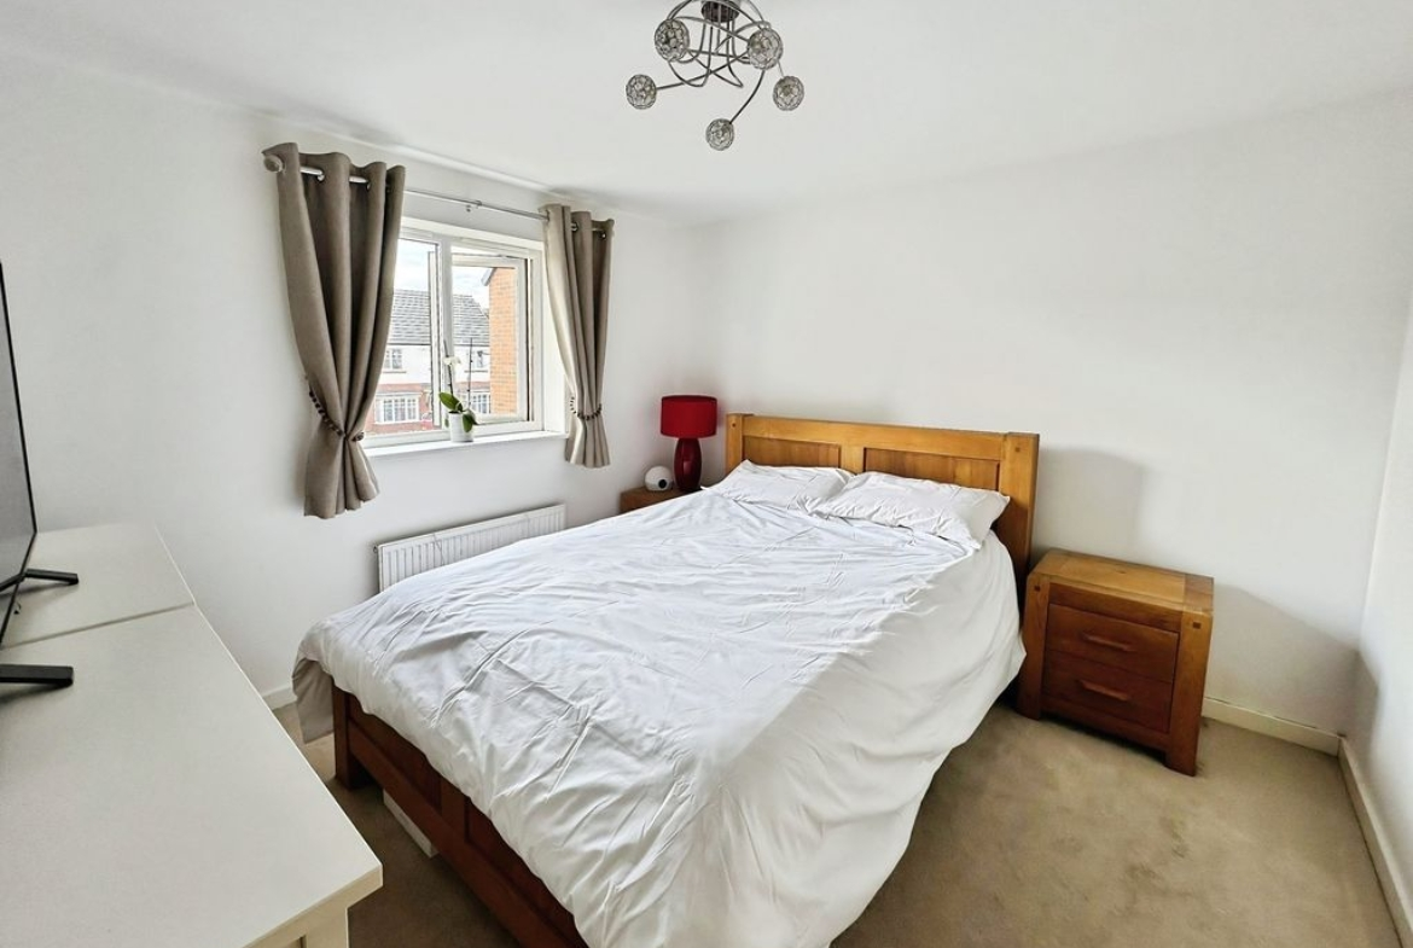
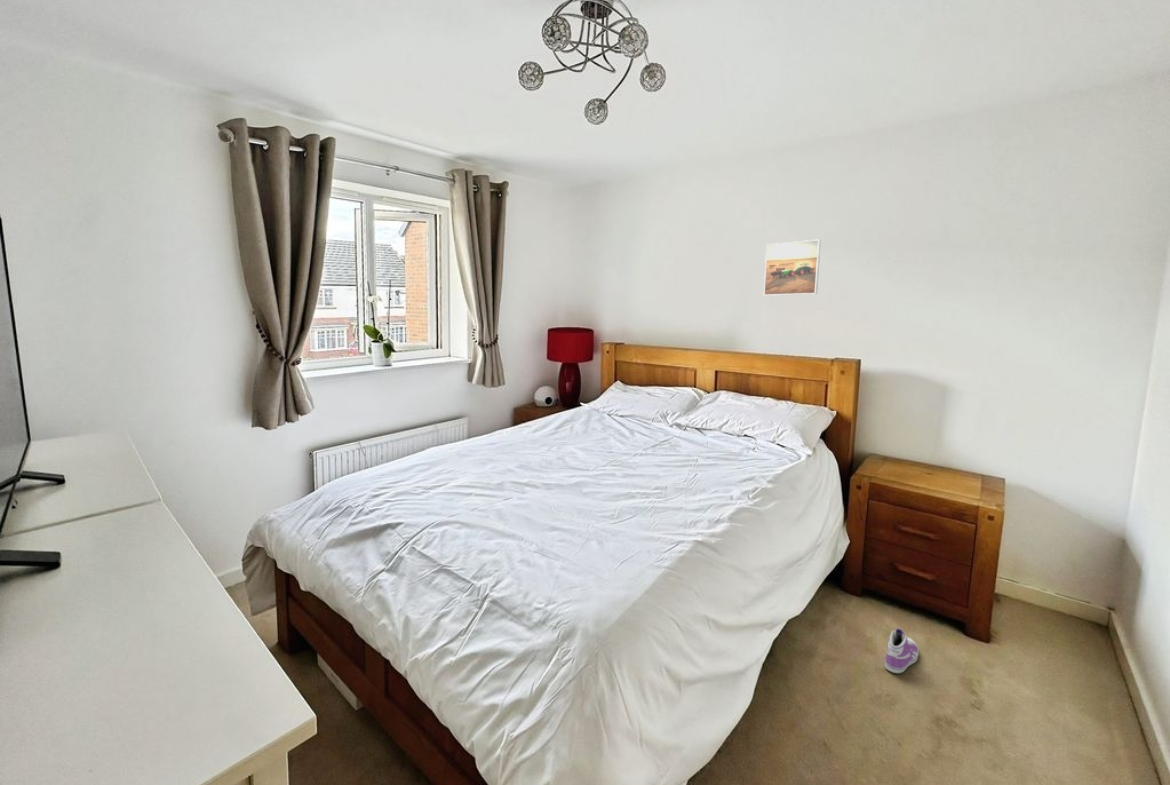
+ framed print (791, 268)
+ sneaker (904, 643)
